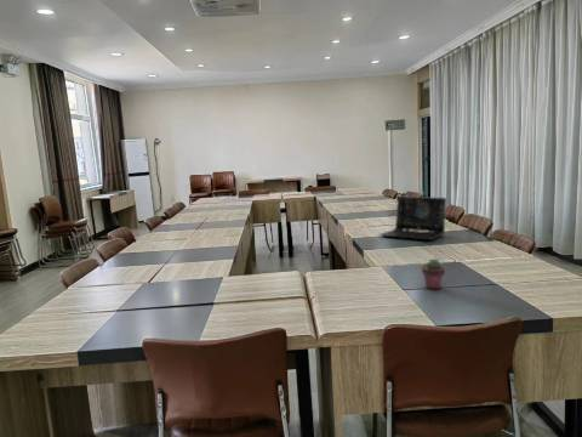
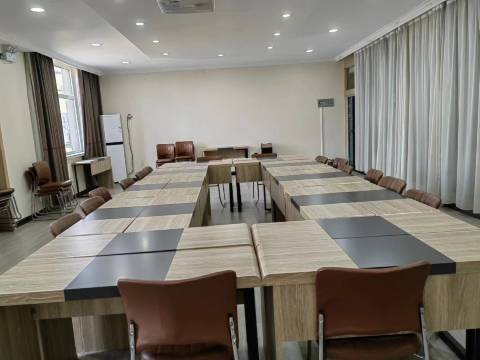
- potted succulent (433, 272)
- laptop computer (412, 217)
